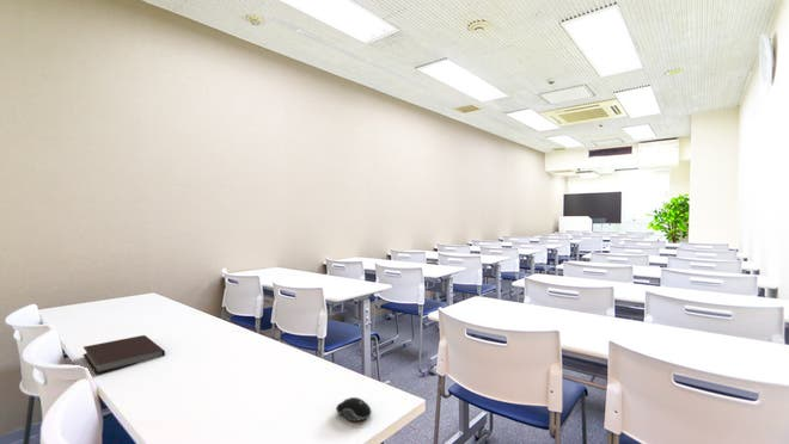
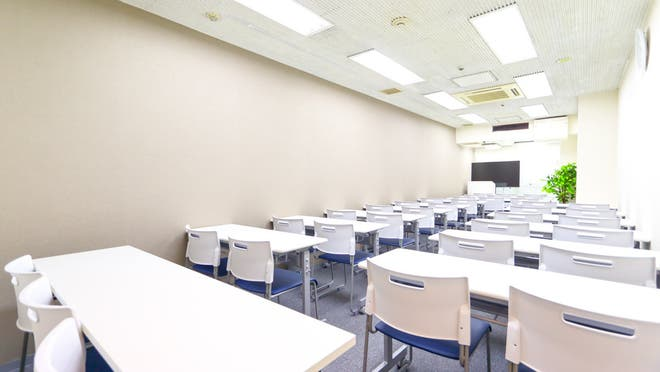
- notebook (123, 352)
- computer mouse (354, 406)
